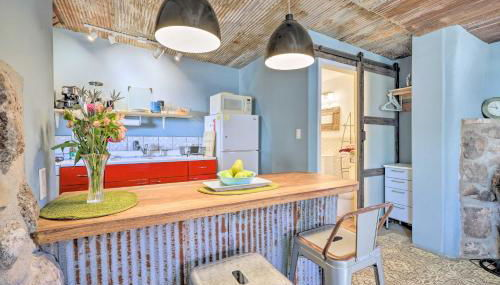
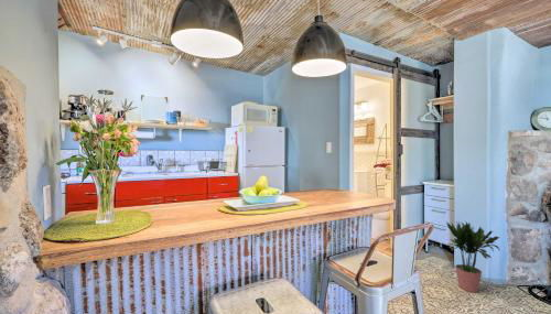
+ potted plant (474, 255)
